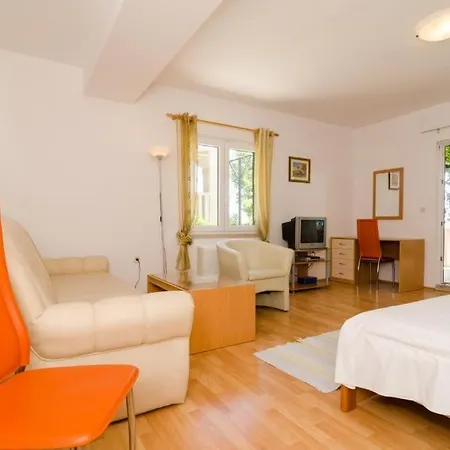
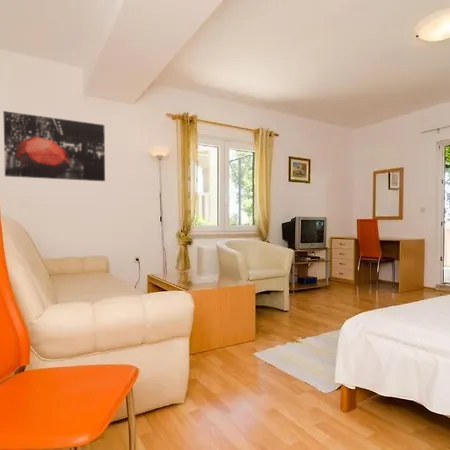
+ wall art (57, 148)
